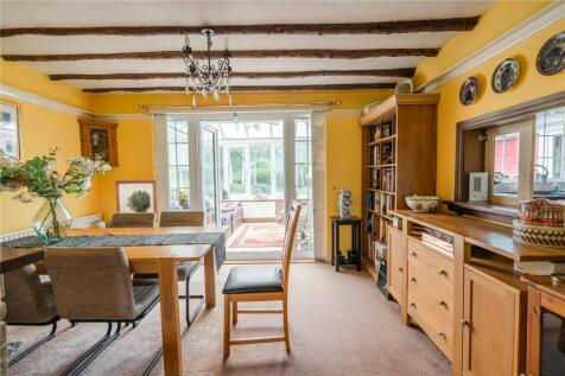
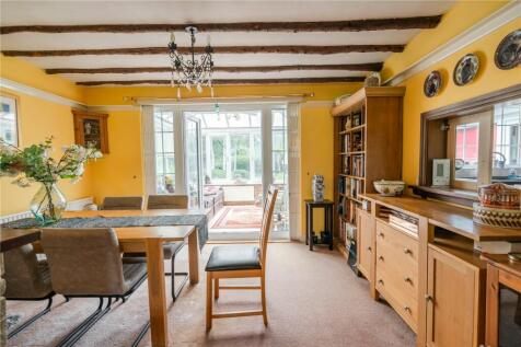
- wall art (137, 200)
